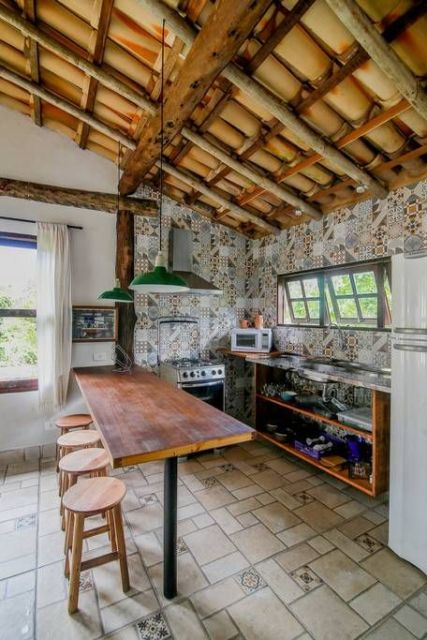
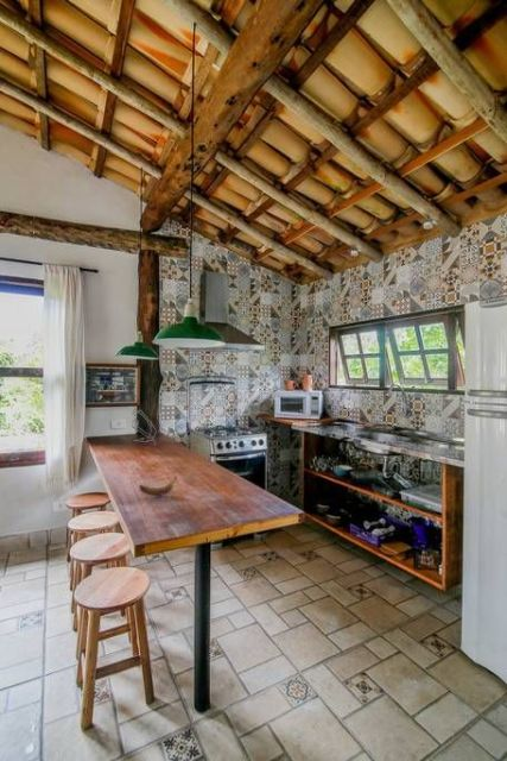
+ banana (158, 488)
